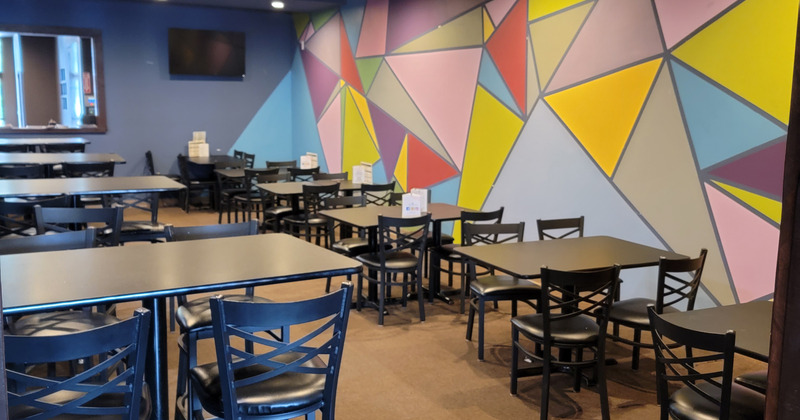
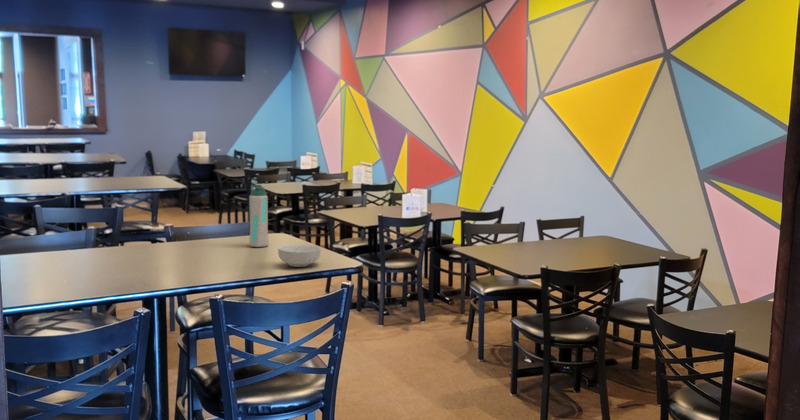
+ water bottle (258, 215)
+ cereal bowl (299, 256)
